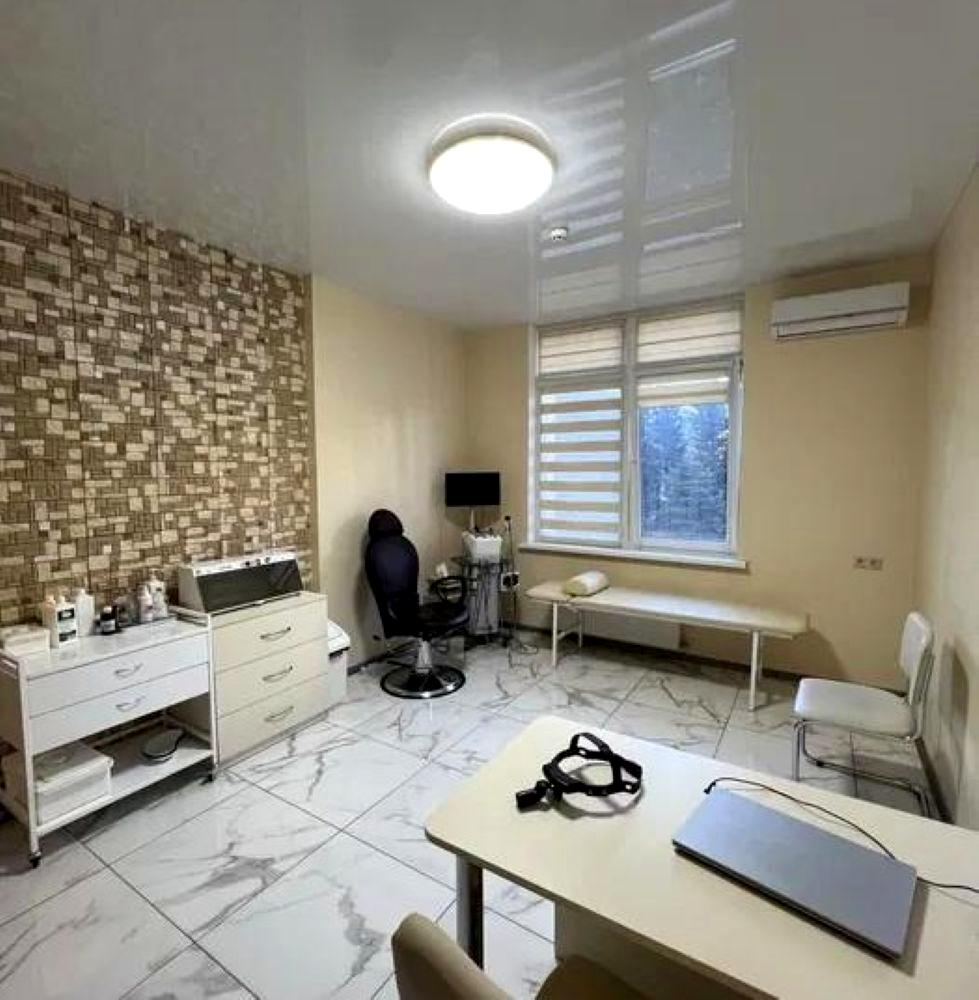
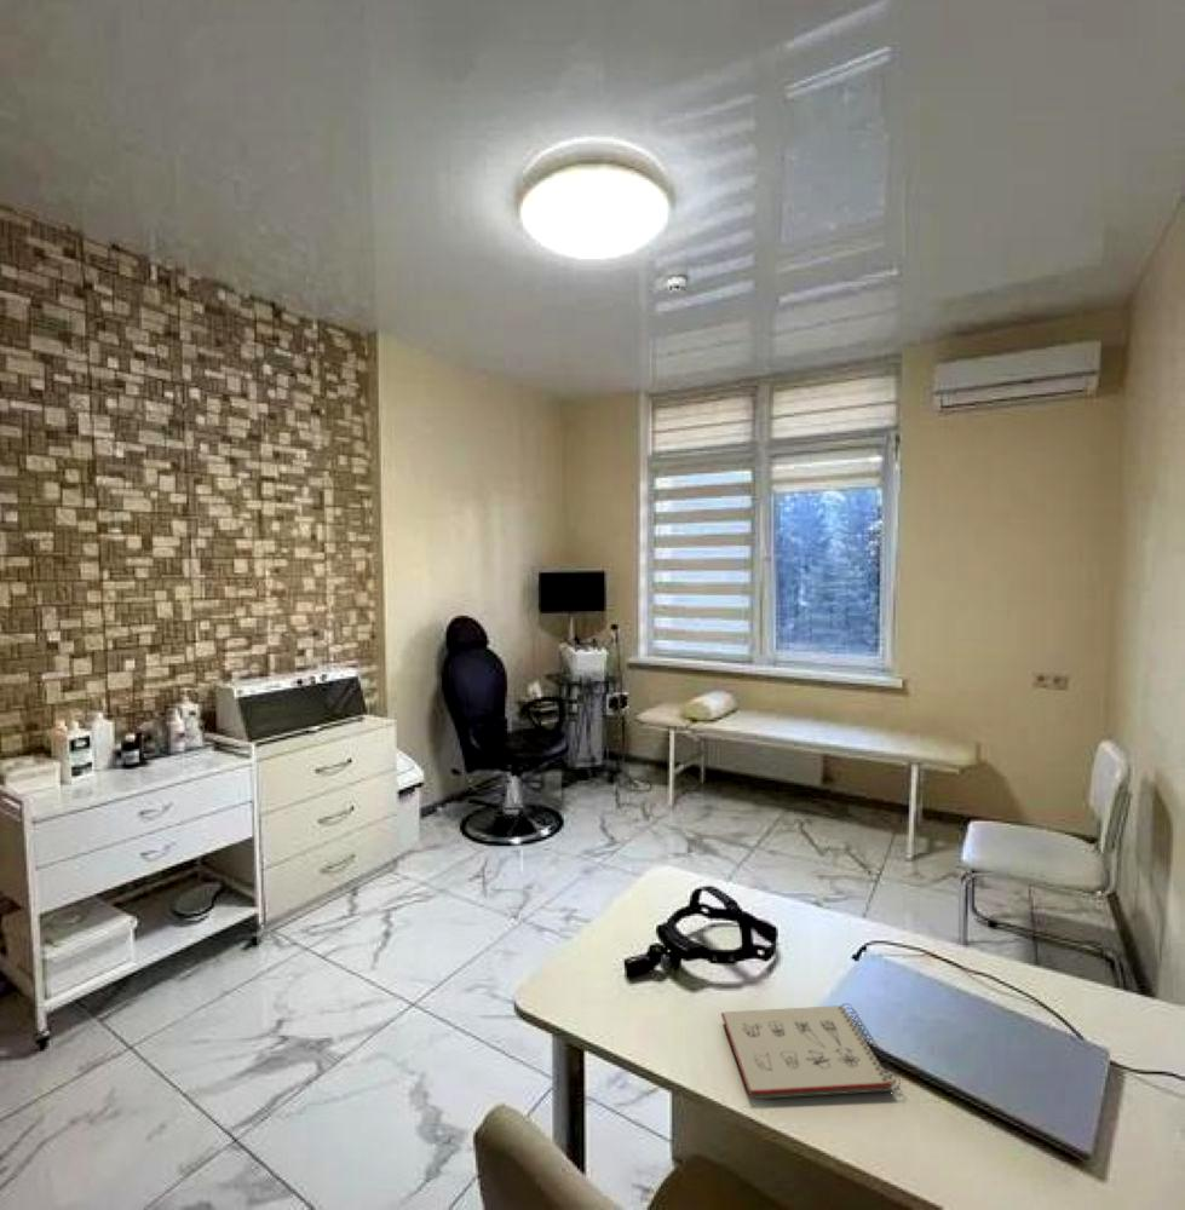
+ notepad (803, 1045)
